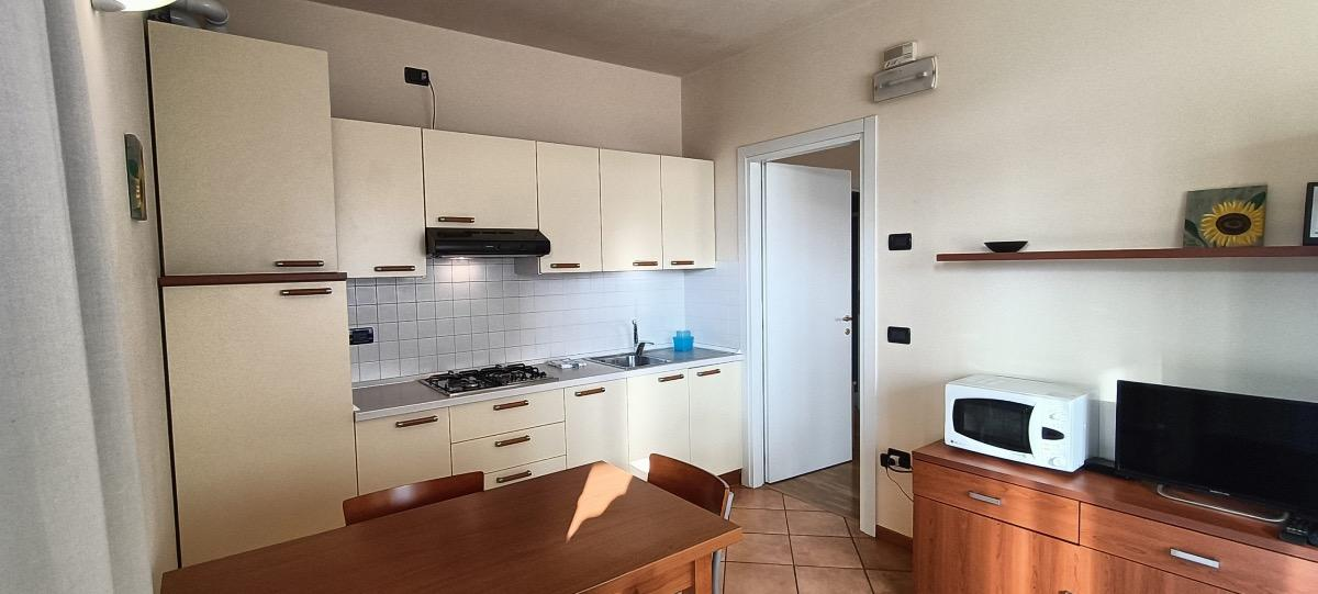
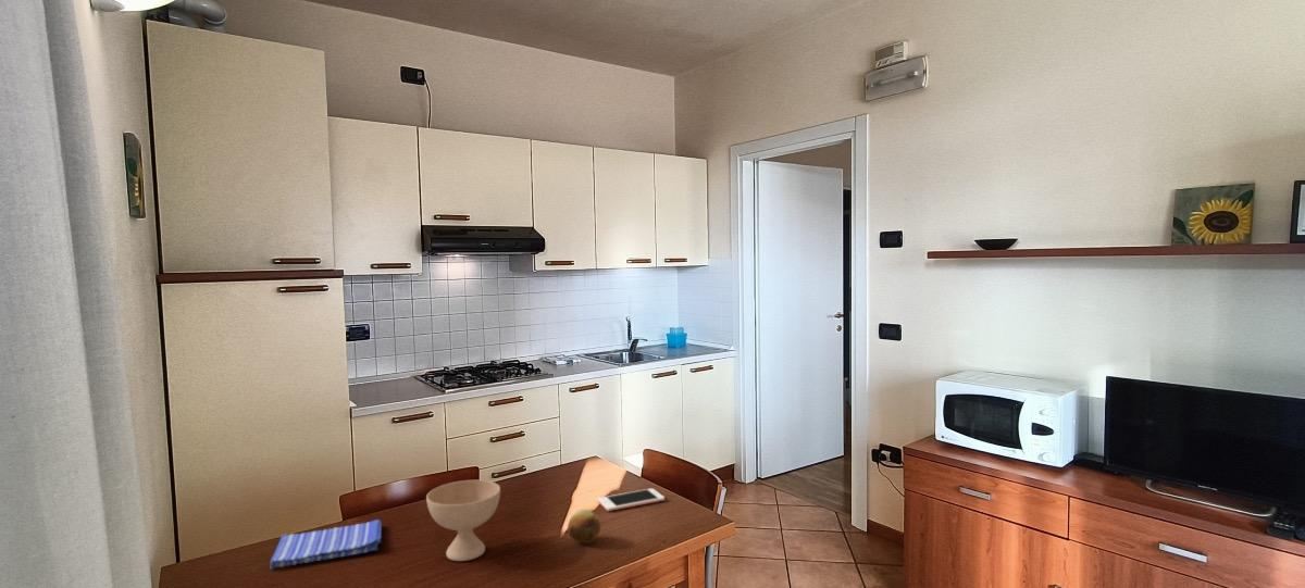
+ fruit (584, 526)
+ cell phone (631, 499)
+ dish towel (330, 540)
+ bowl (464, 522)
